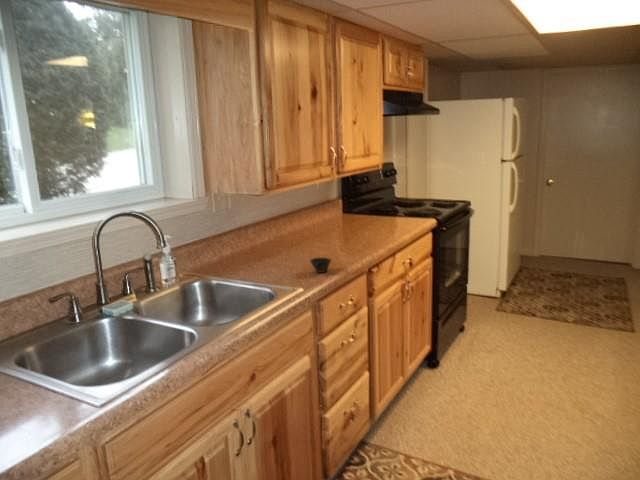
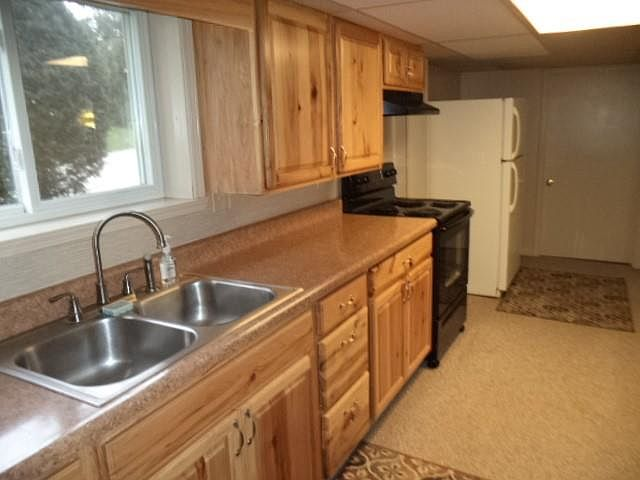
- cup (320, 265)
